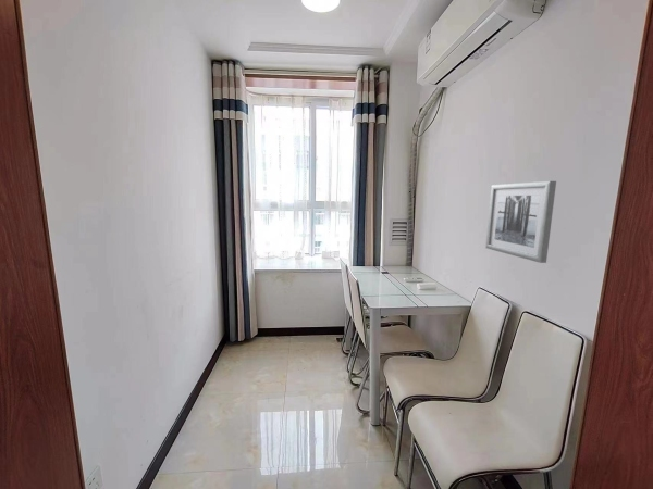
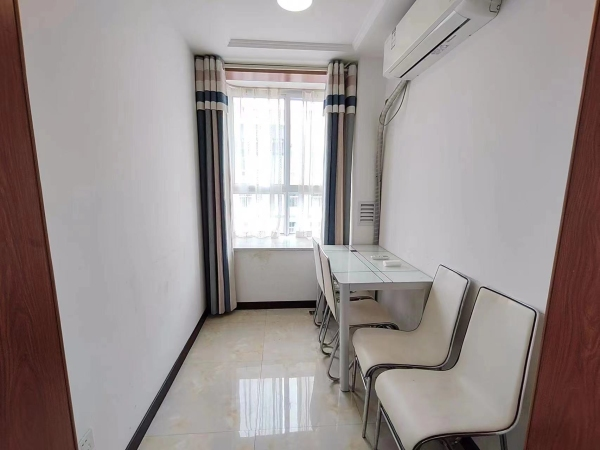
- wall art (515, 220)
